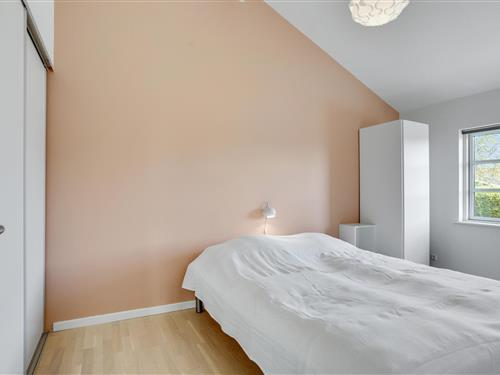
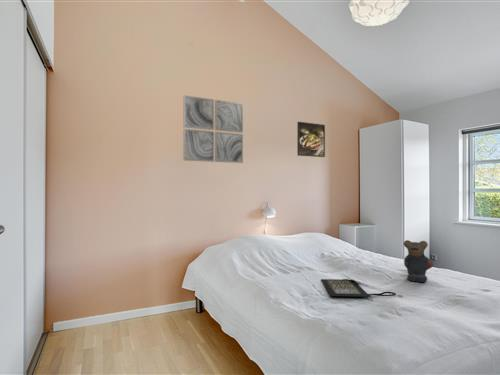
+ teddy bear (417, 260)
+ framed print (311, 139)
+ clutch bag (345, 287)
+ wall art (213, 131)
